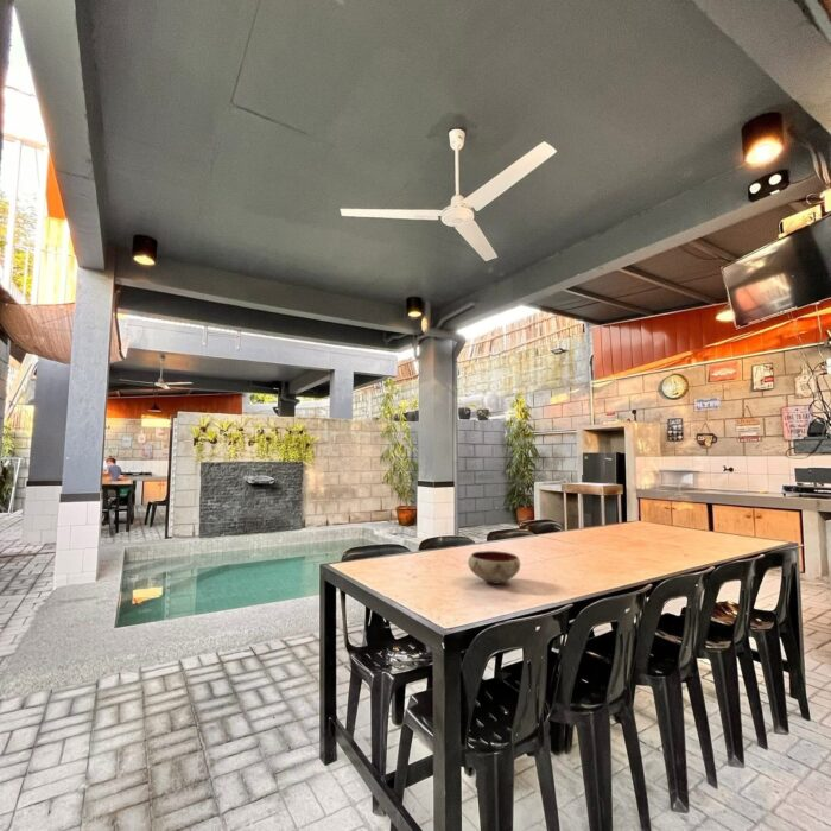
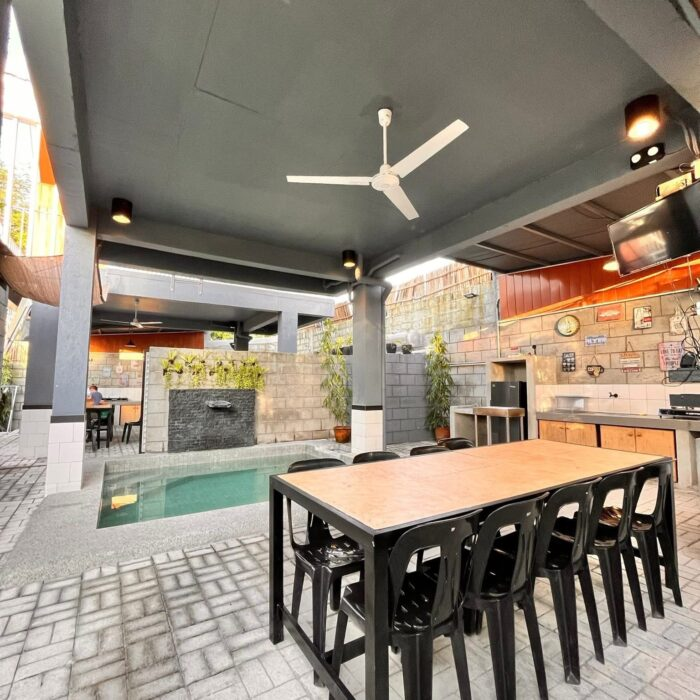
- bowl (494, 567)
